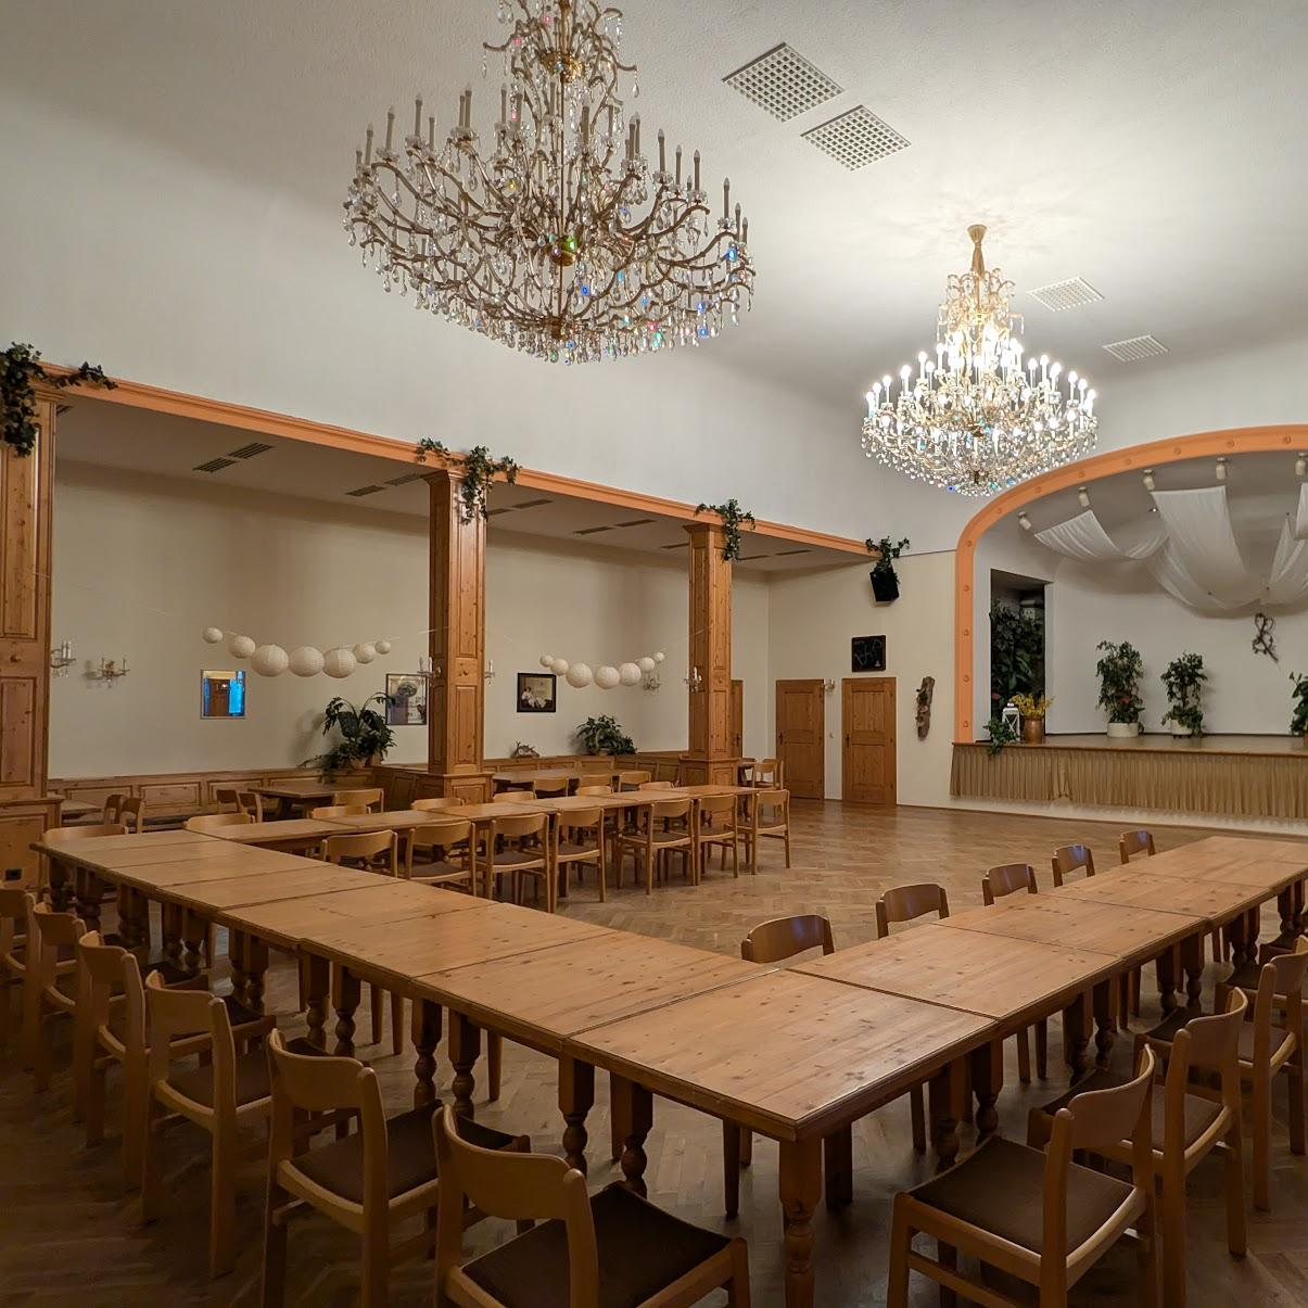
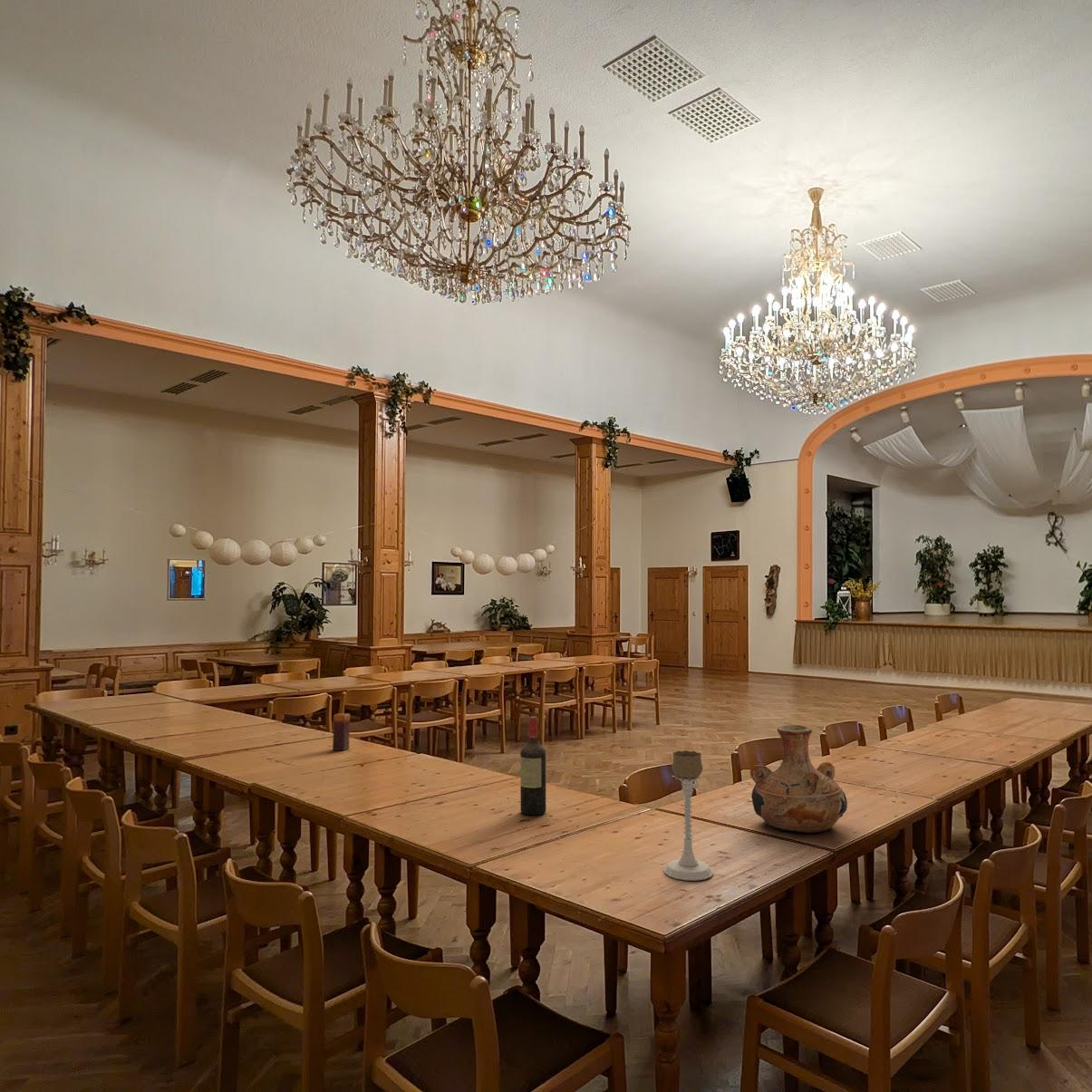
+ wine bottle (533, 764)
+ candle holder (687, 812)
+ candle (341, 731)
+ vase (797, 776)
